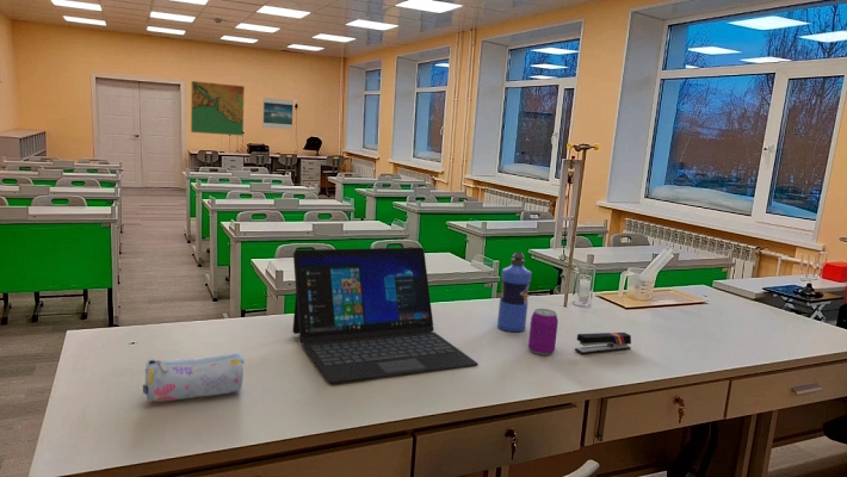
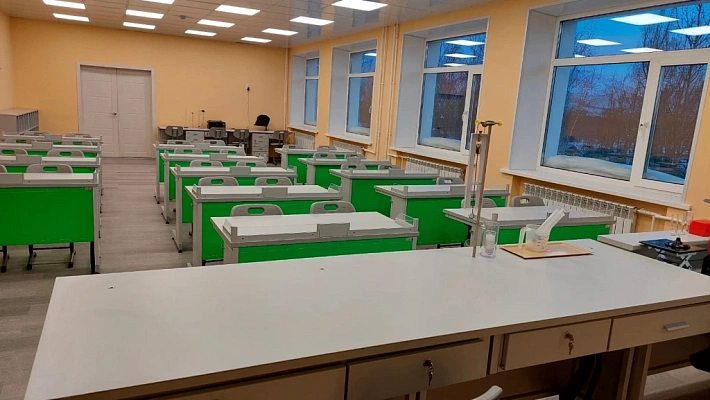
- laptop (382, 305)
- water bottle (514, 290)
- stapler (604, 341)
- beverage can (543, 330)
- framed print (278, 113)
- map (217, 109)
- pencil case (194, 374)
